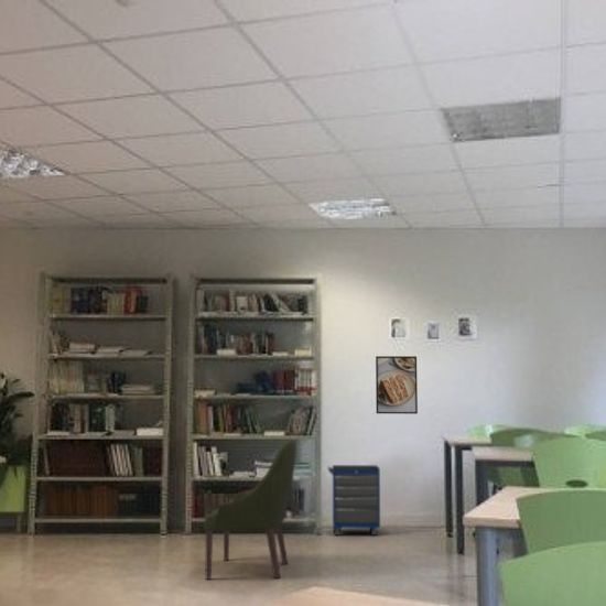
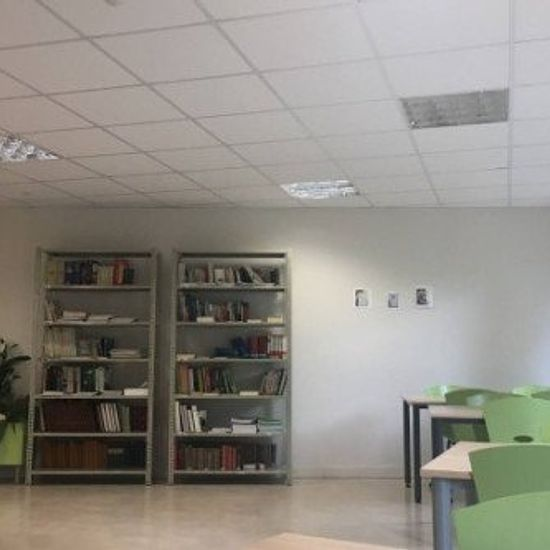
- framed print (396, 385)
- chair (255, 504)
- cabinet (353, 499)
